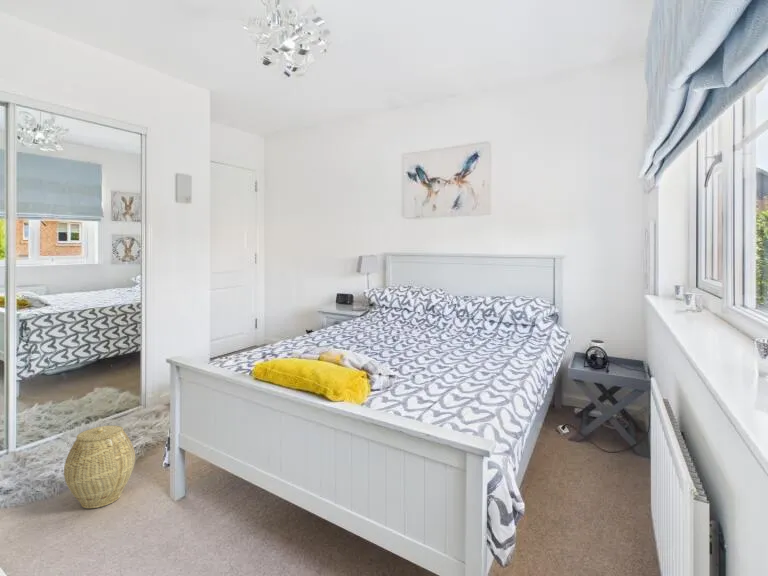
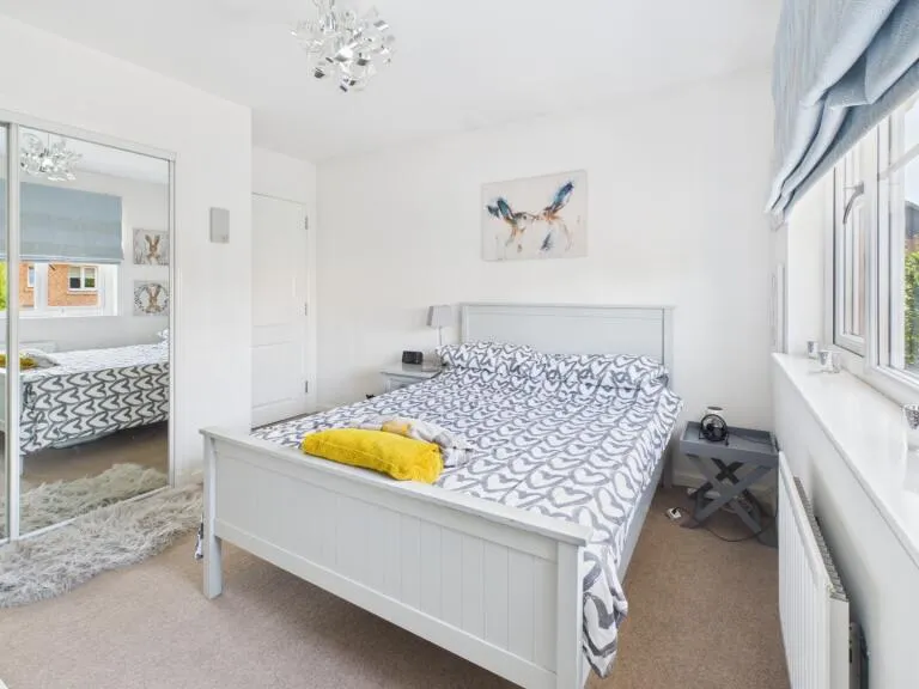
- woven basket (101, 463)
